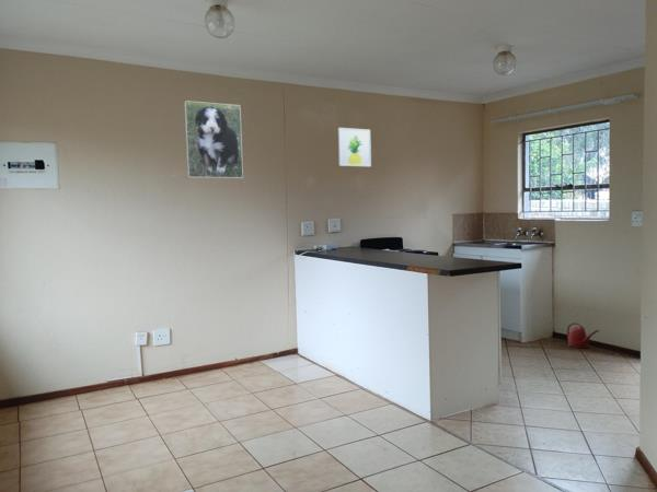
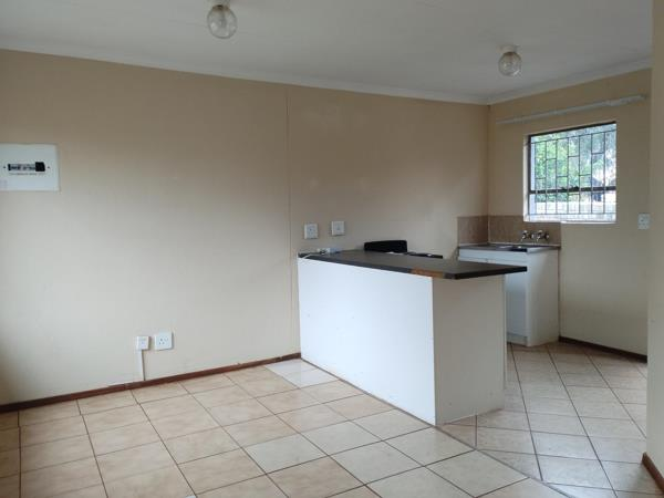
- wall art (354, 147)
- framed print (214, 140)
- watering can (583, 336)
